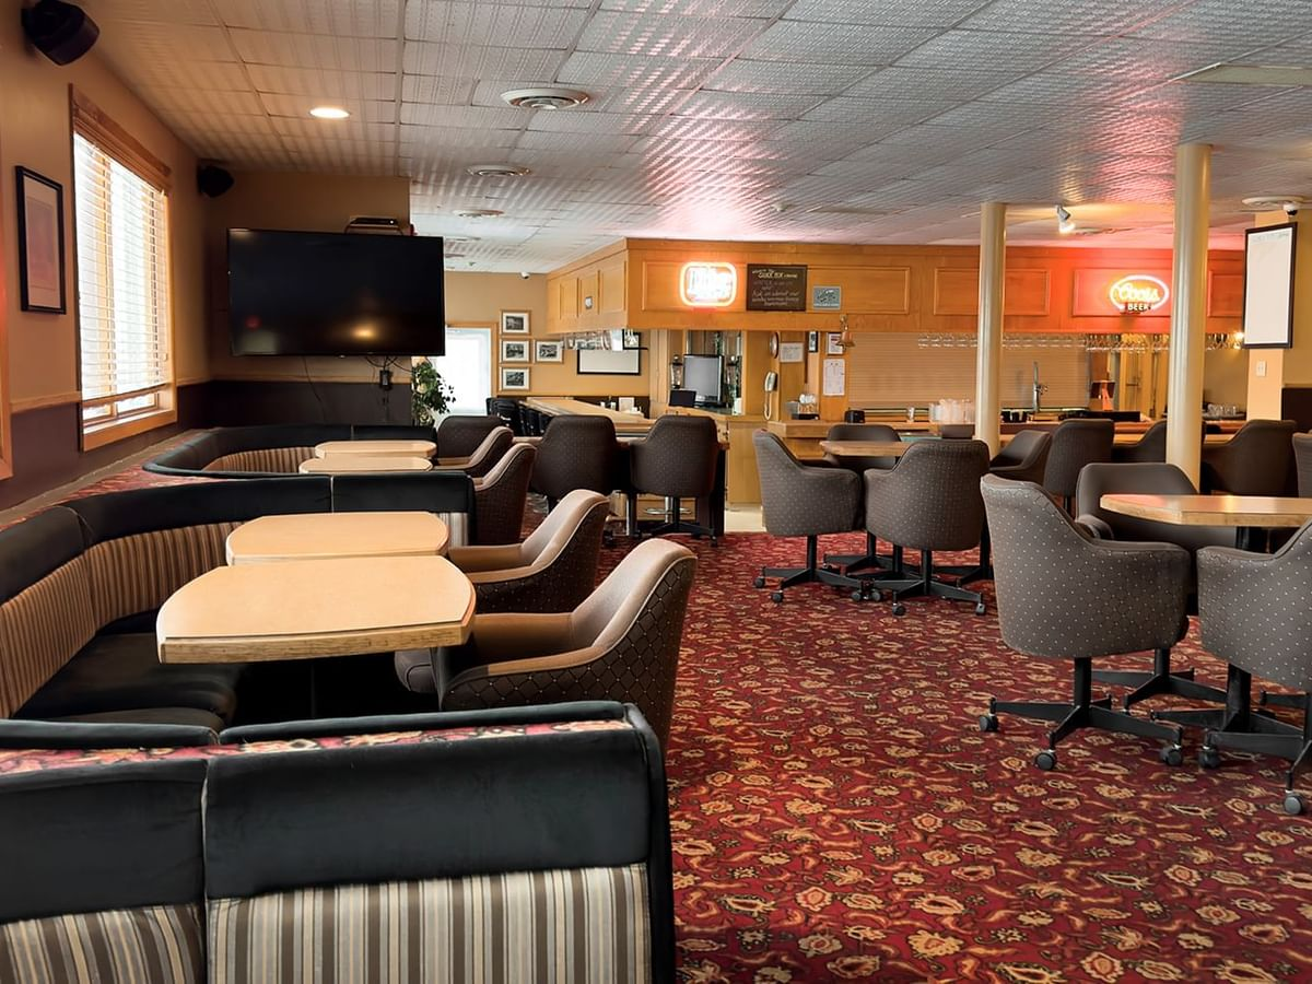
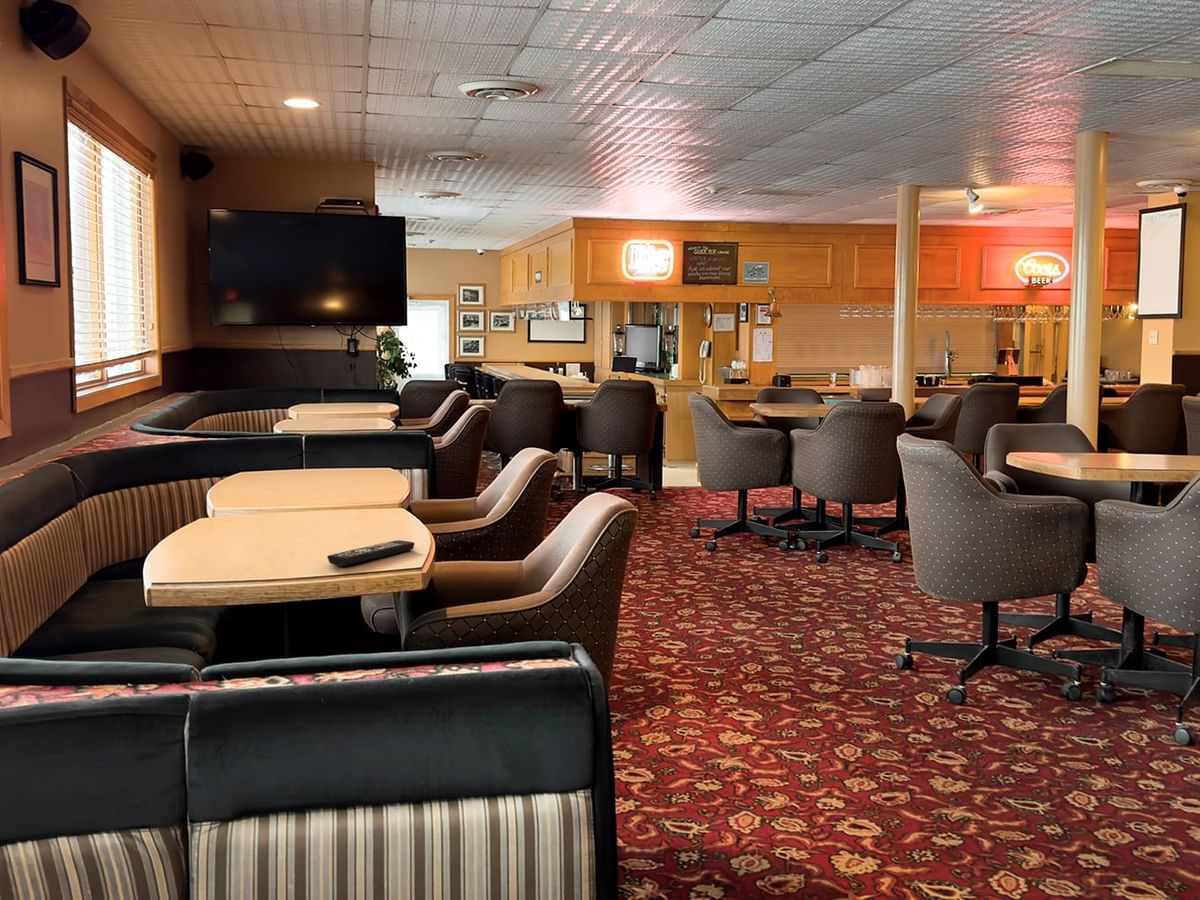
+ remote control (372, 552)
